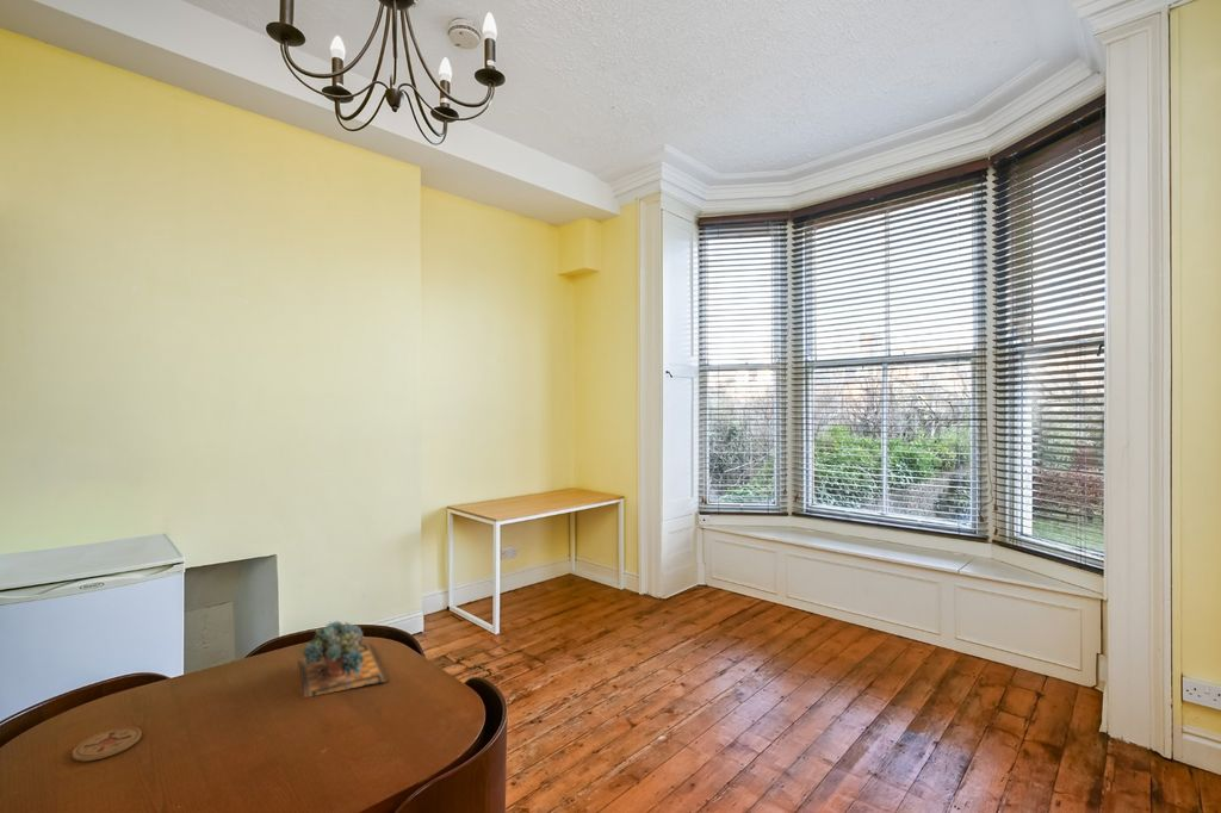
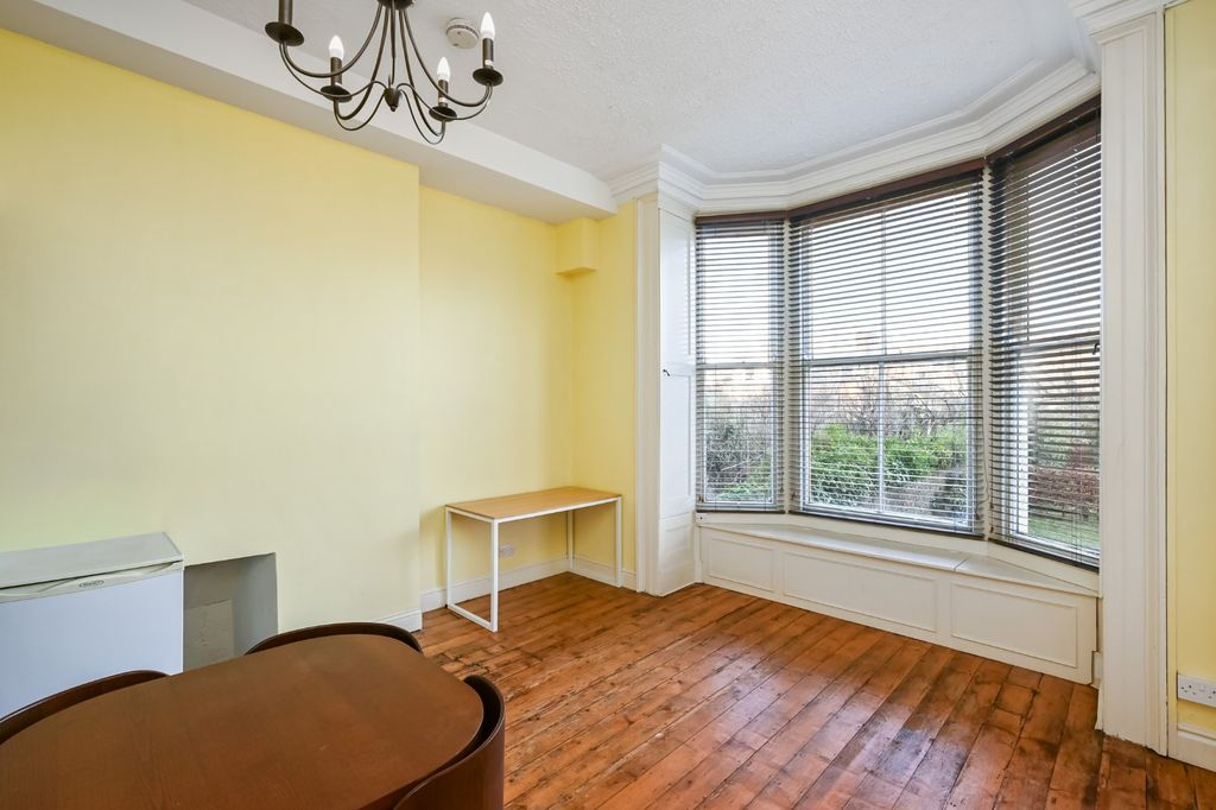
- coaster (107, 743)
- succulent plant (343, 645)
